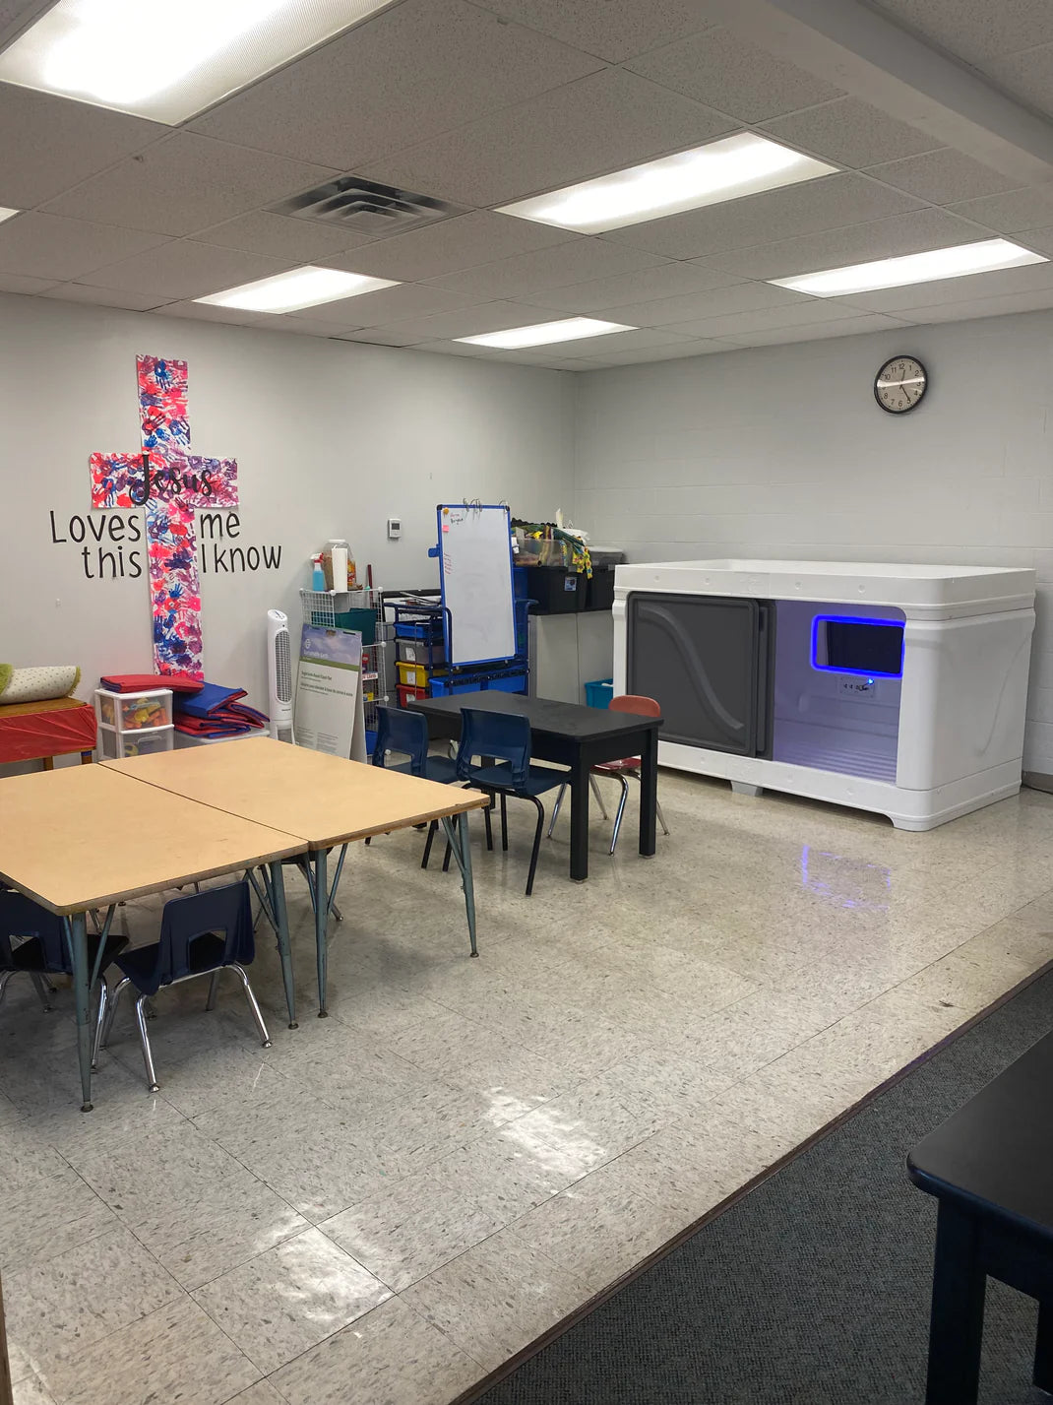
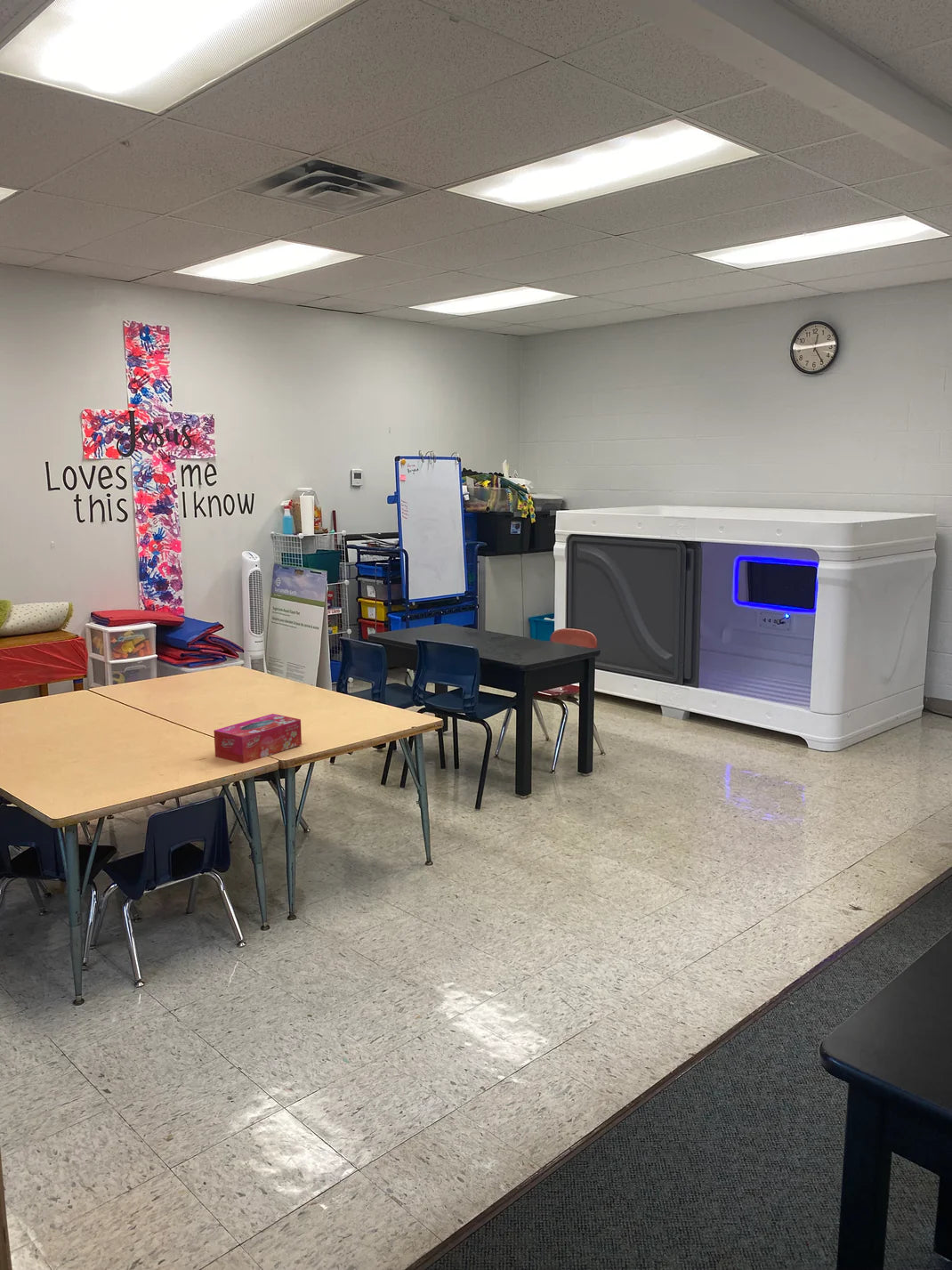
+ tissue box (258, 737)
